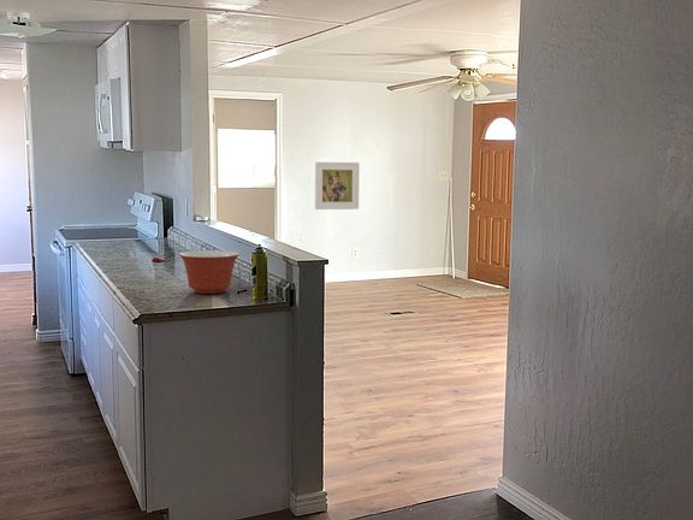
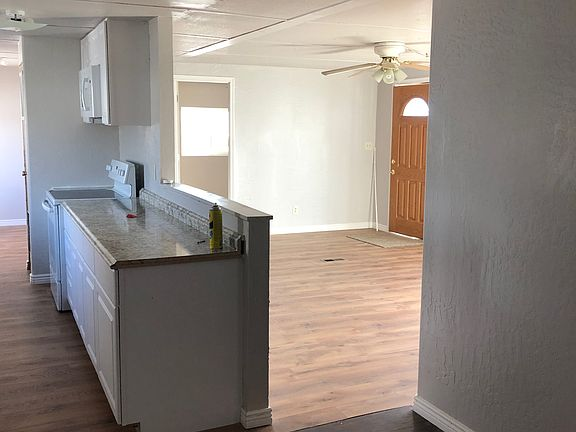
- mixing bowl (209, 272)
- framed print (337, 185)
